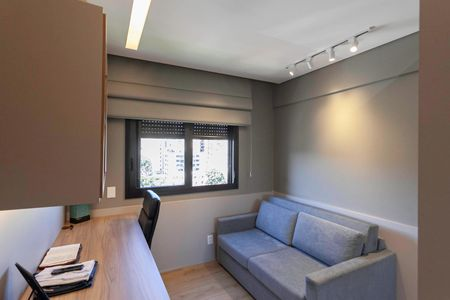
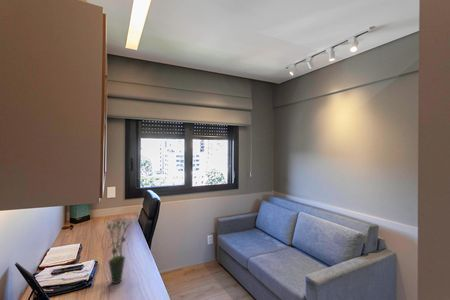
+ potted plant (120, 249)
